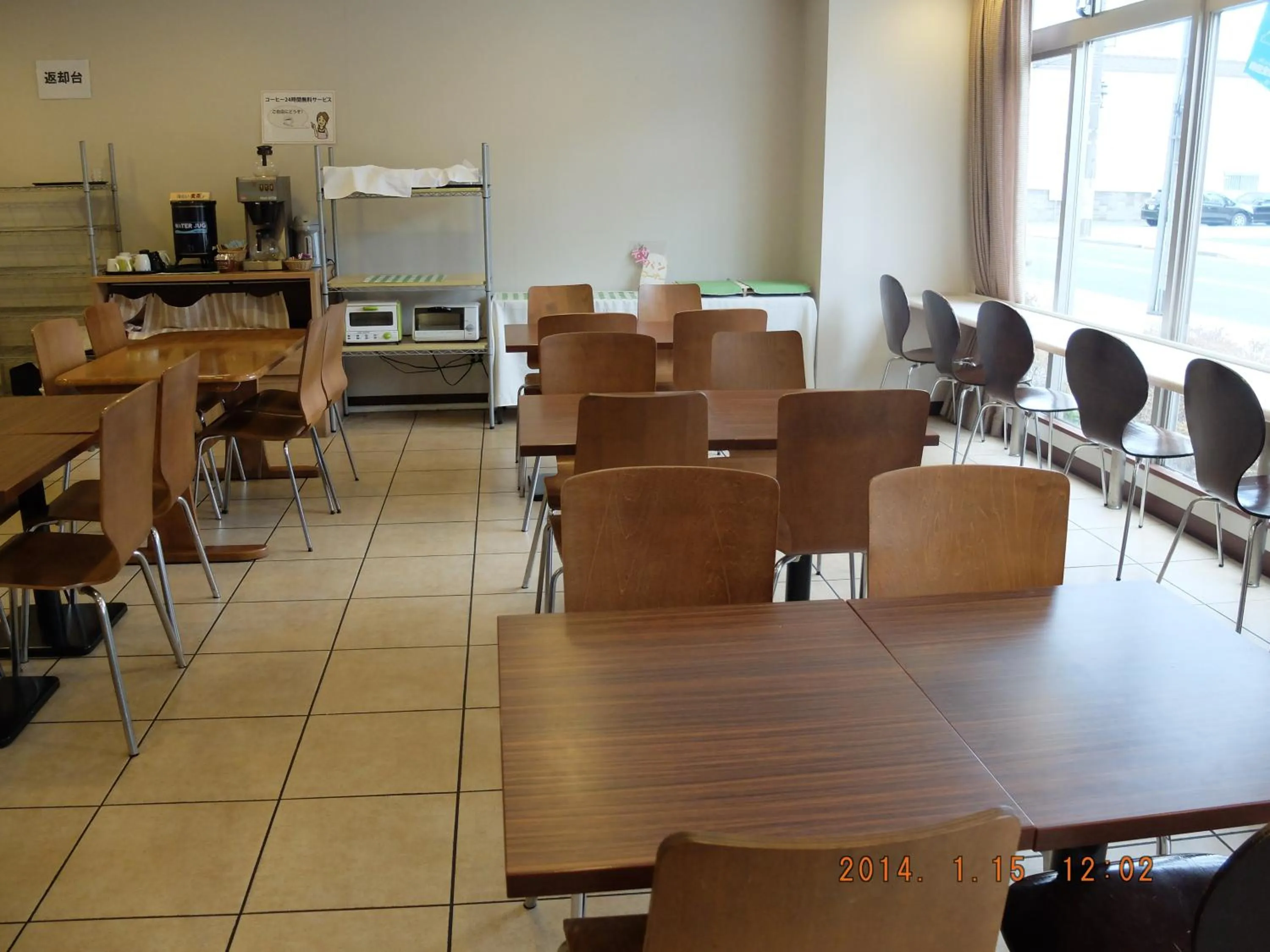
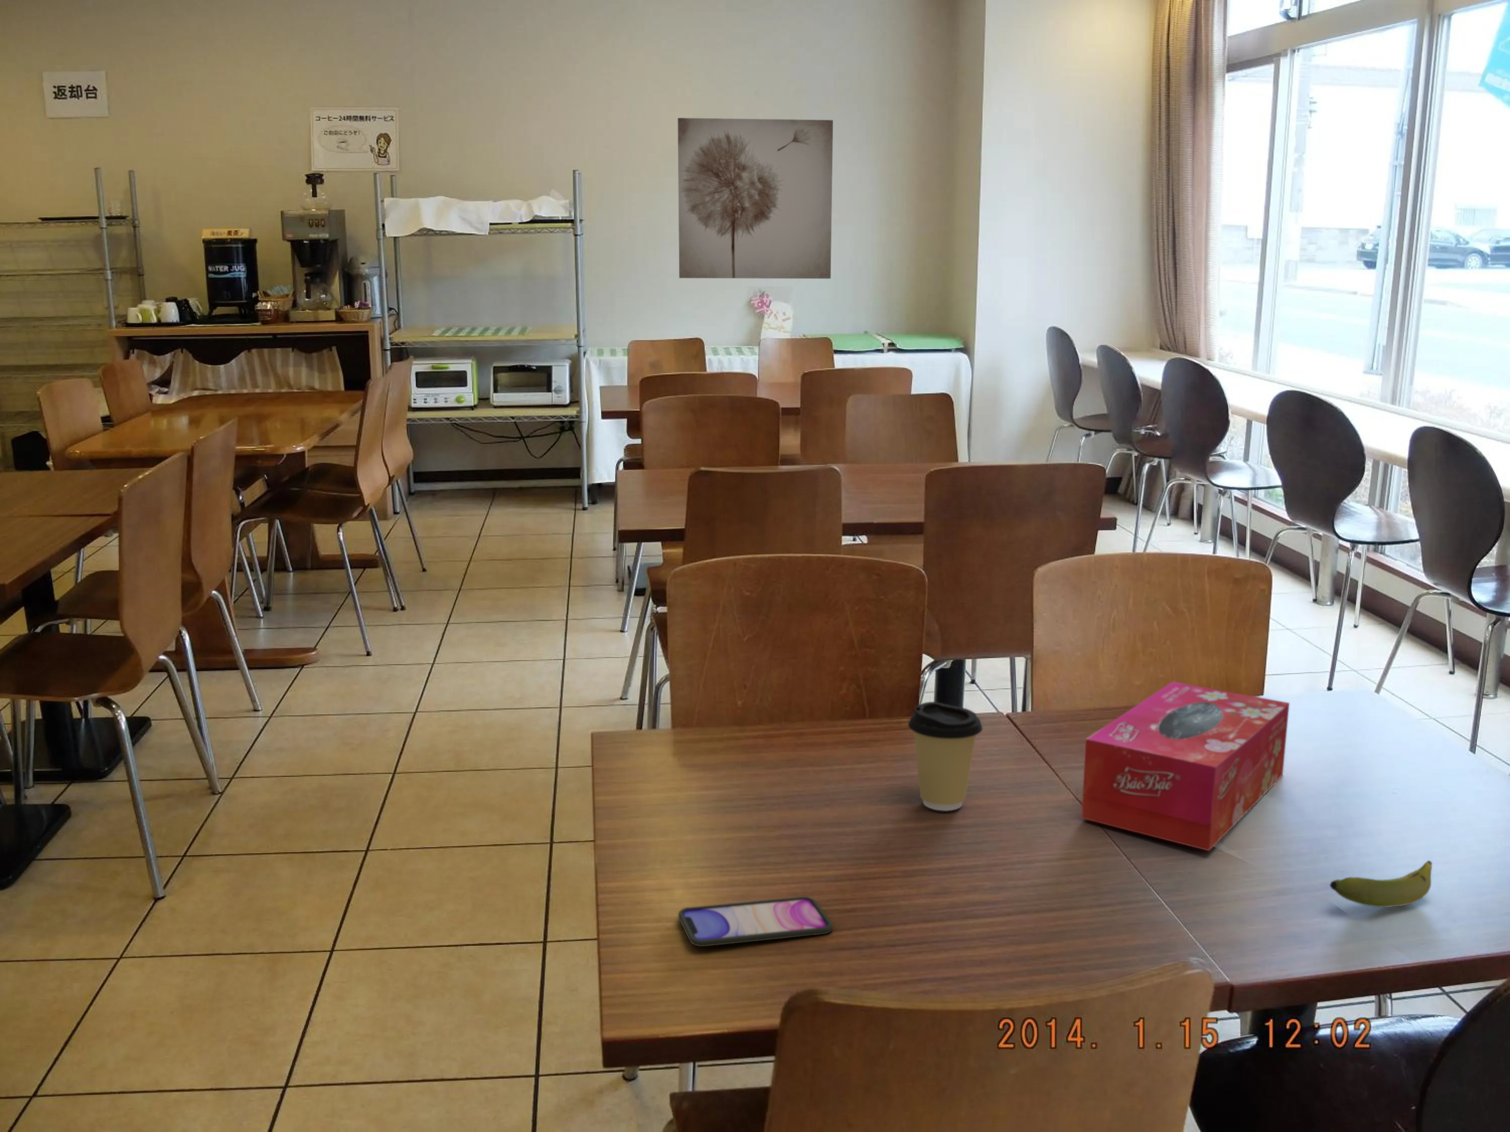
+ wall art (755, 200)
+ tissue box (1189, 759)
+ banana (1384, 889)
+ coffee cup (944, 756)
+ smartphone (755, 920)
